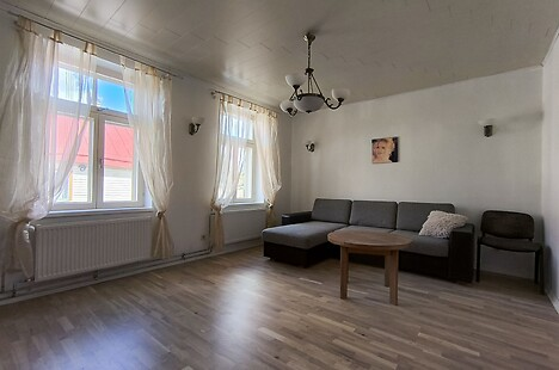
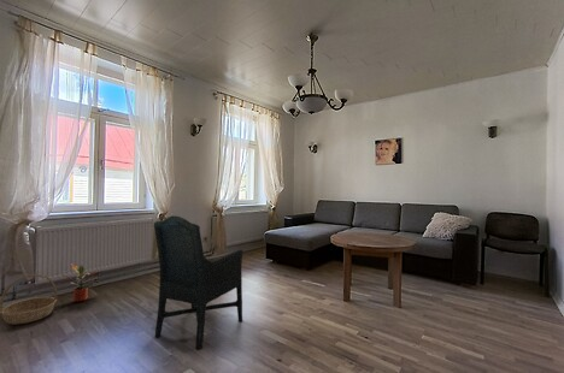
+ chair (196, 270)
+ basket (29, 298)
+ potted plant (82, 282)
